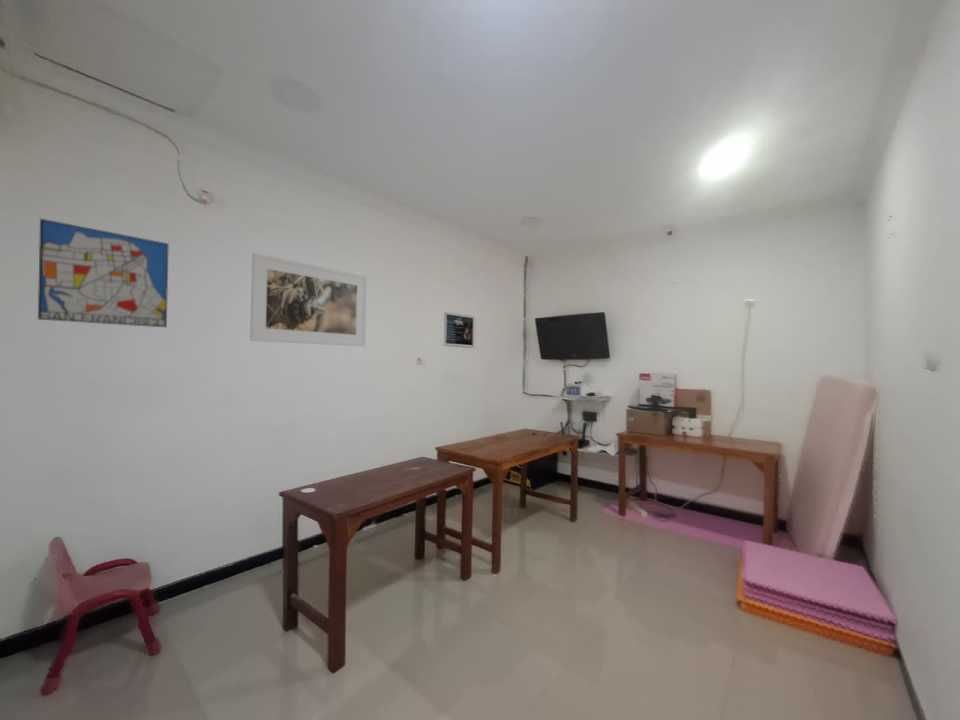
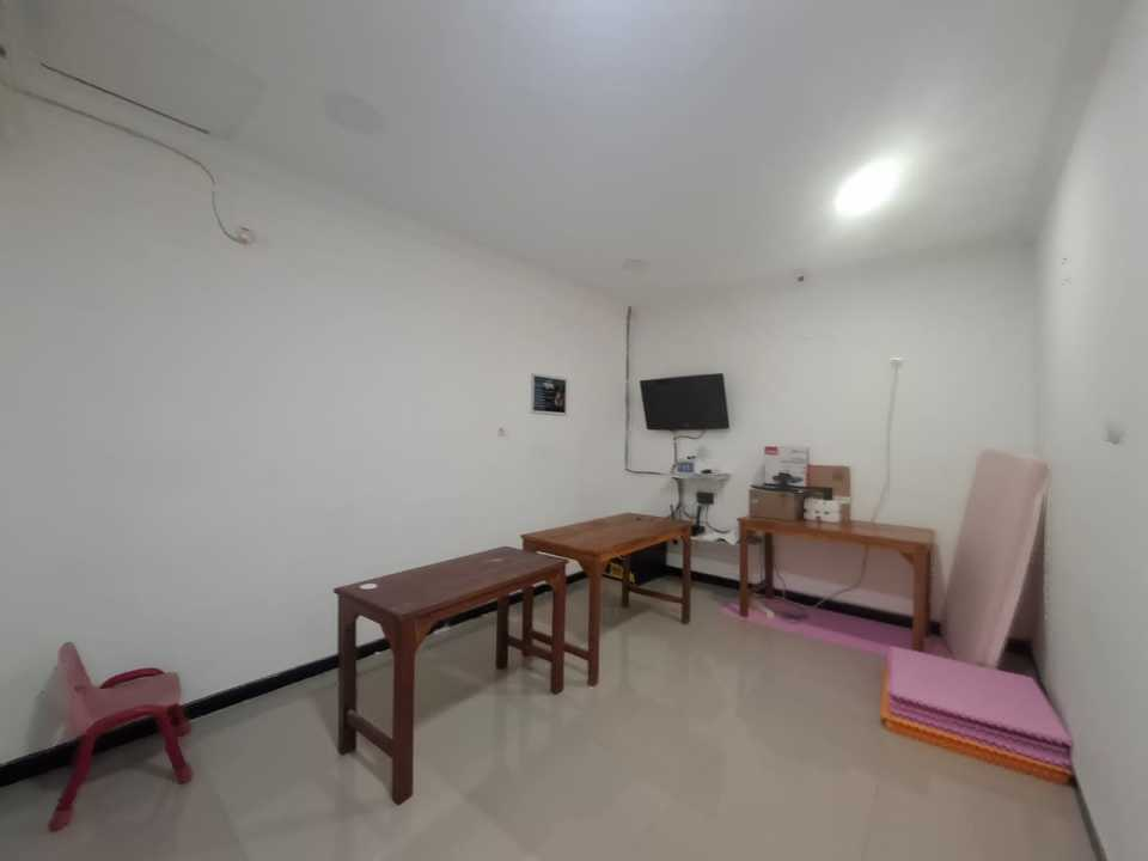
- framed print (315, 304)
- wall art (109, 278)
